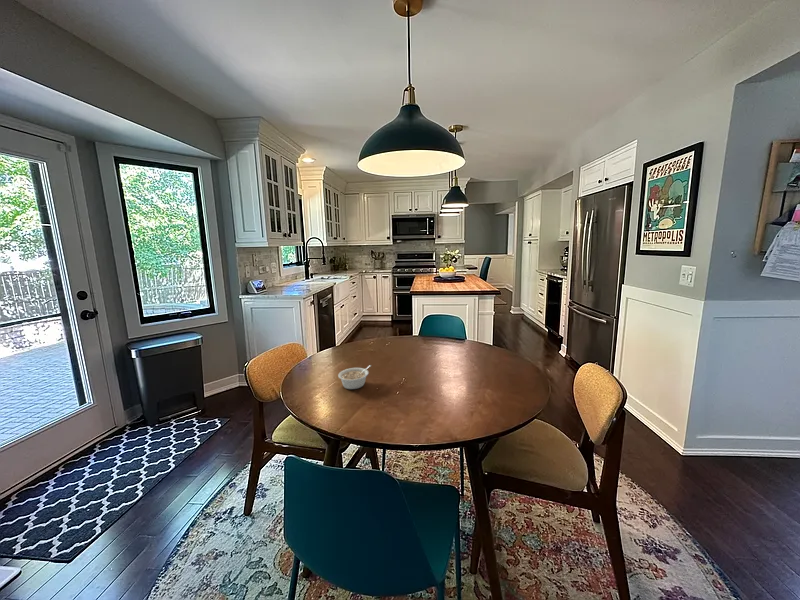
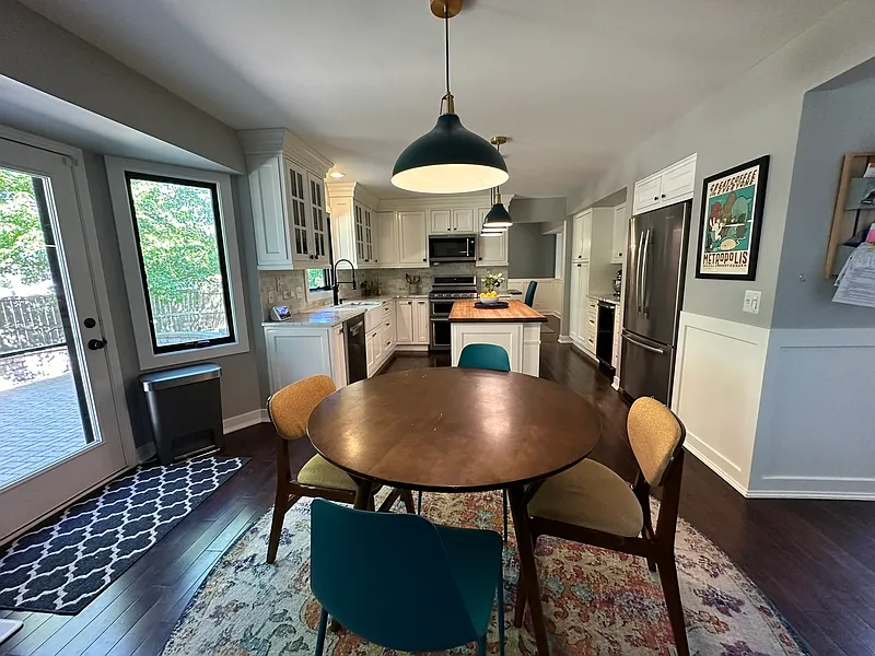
- legume (354, 377)
